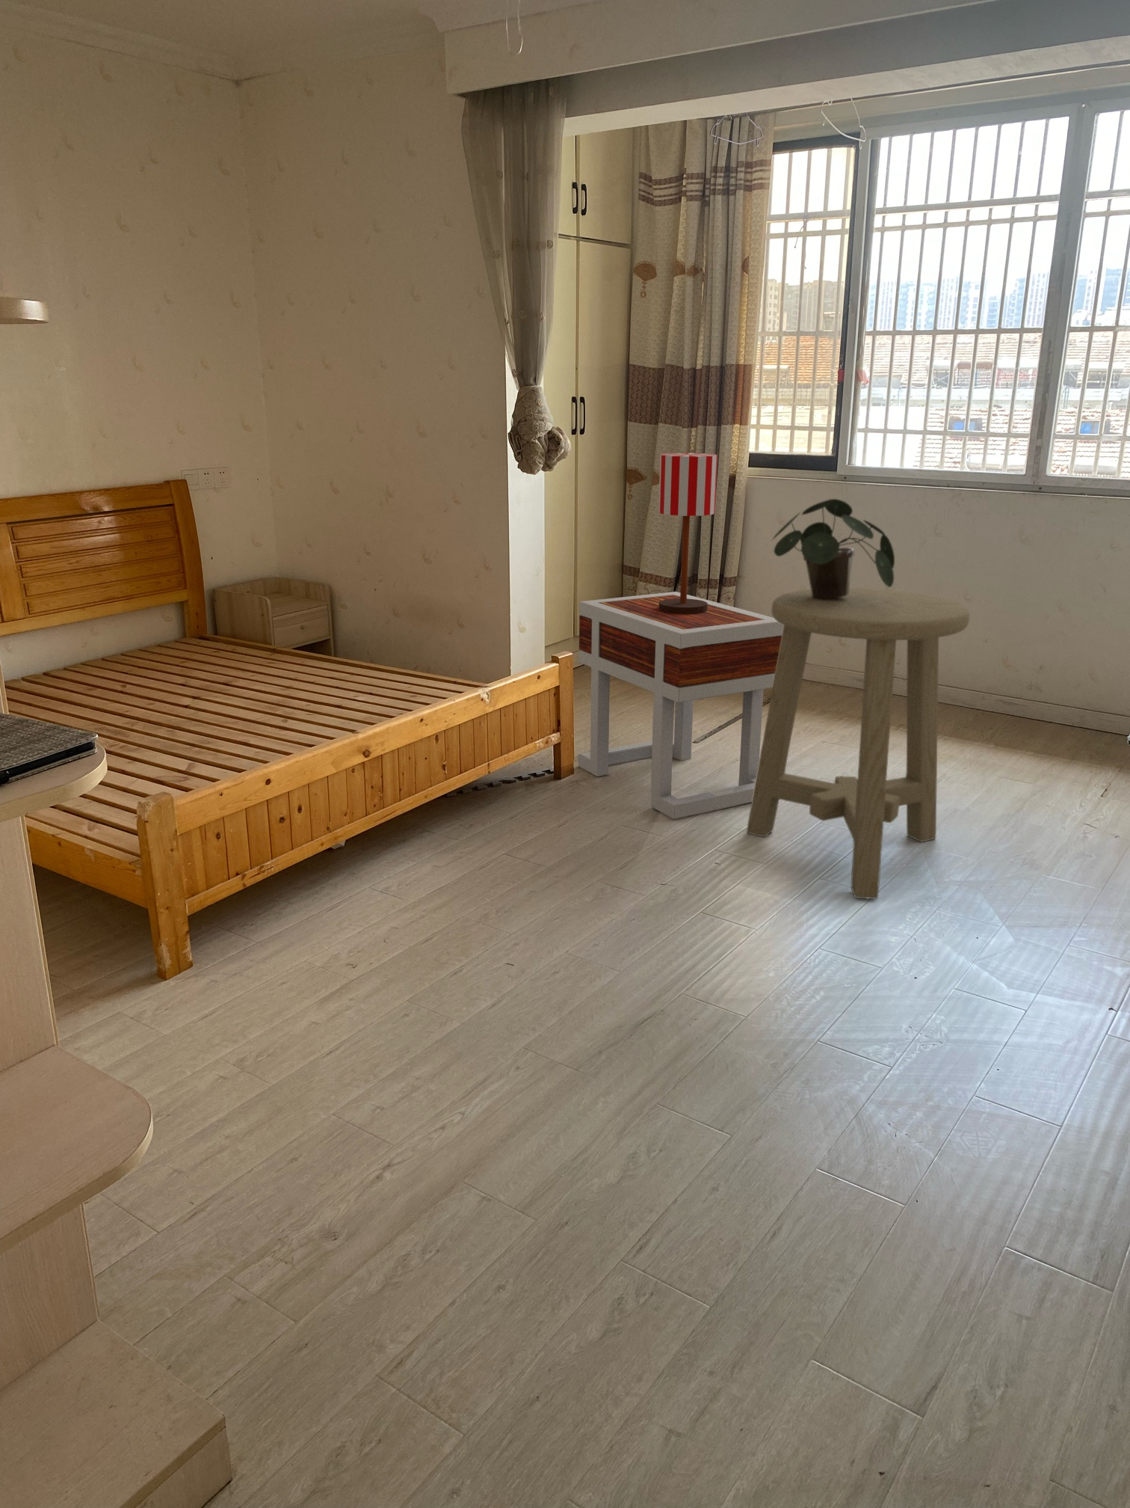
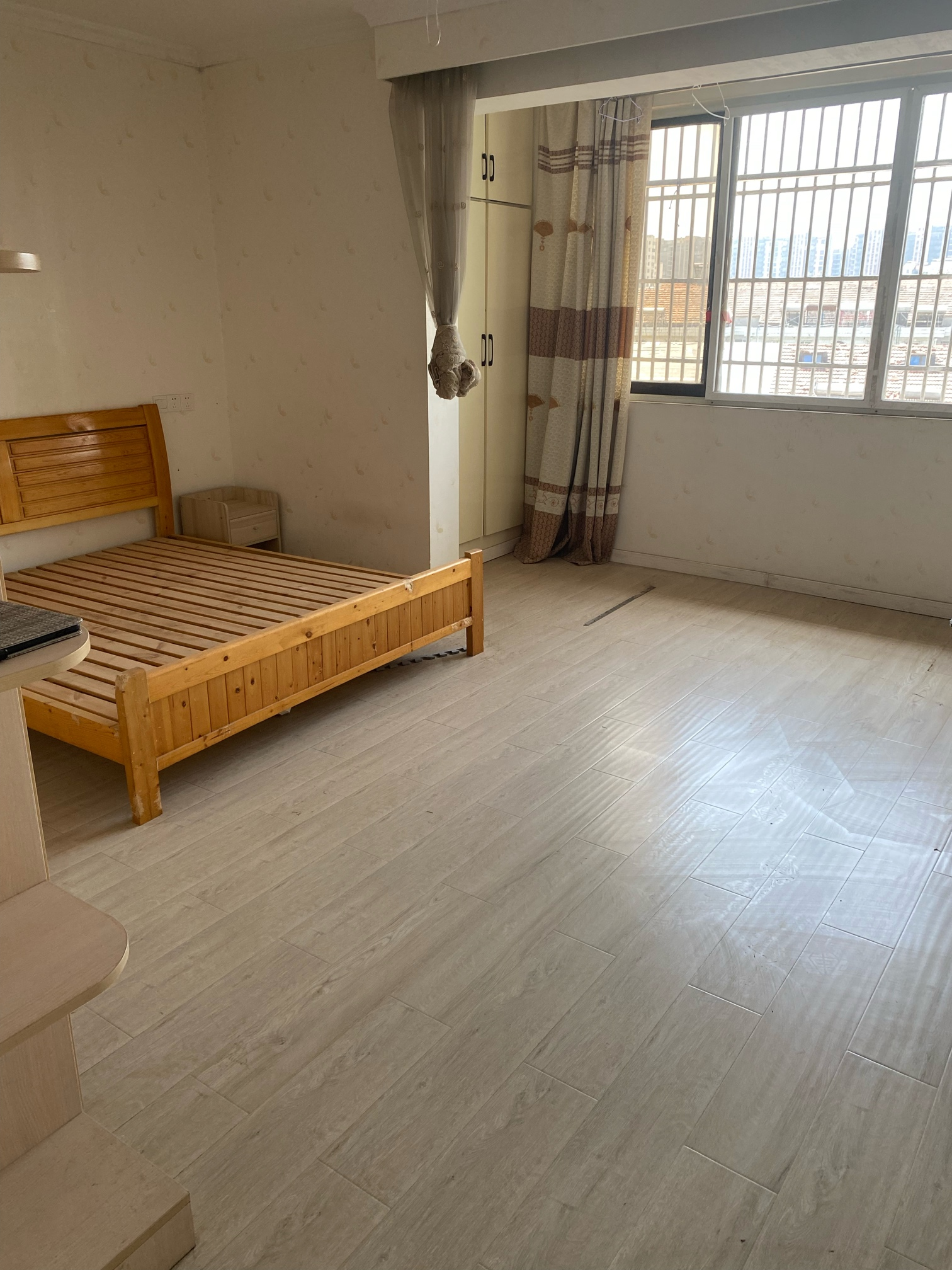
- side table (679, 697)
- potted plant (837, 550)
- table lamp (685, 533)
- stool (861, 735)
